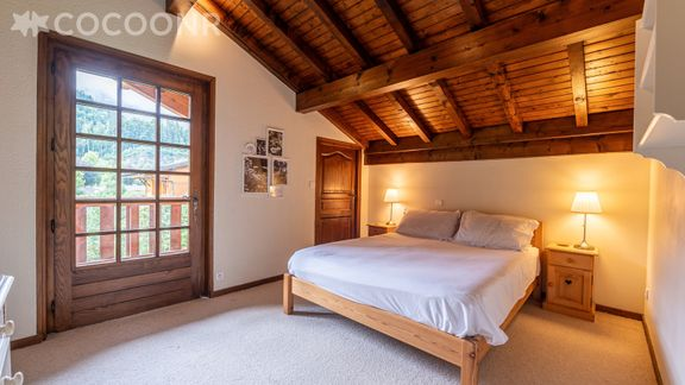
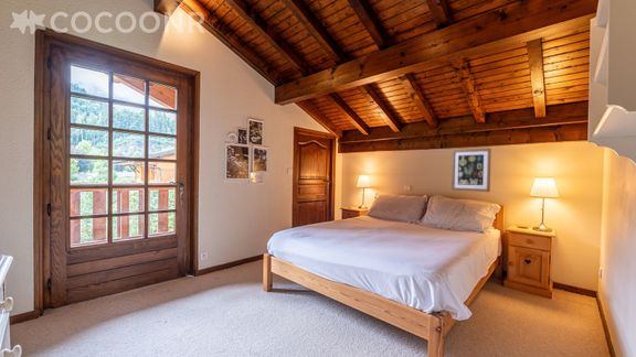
+ wall art (469, 170)
